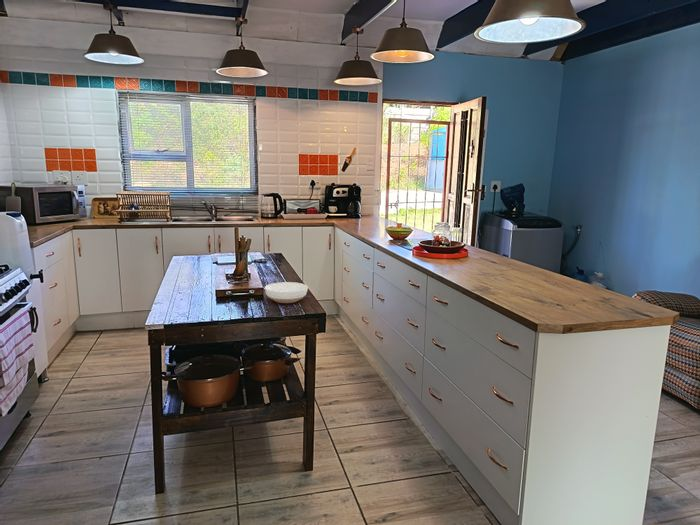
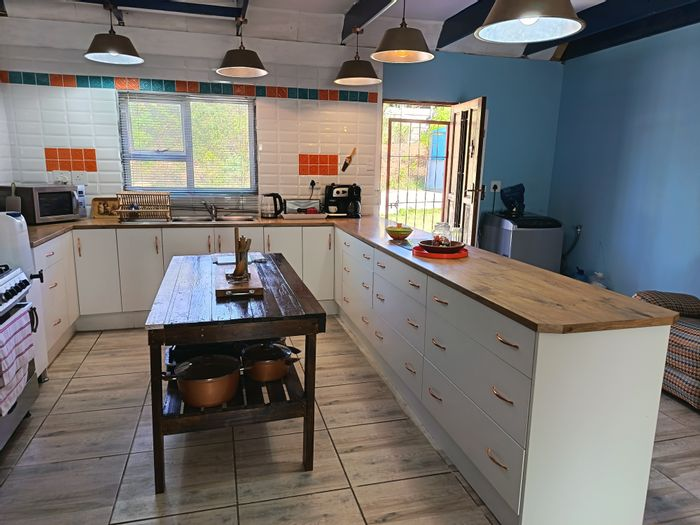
- bowl (286, 293)
